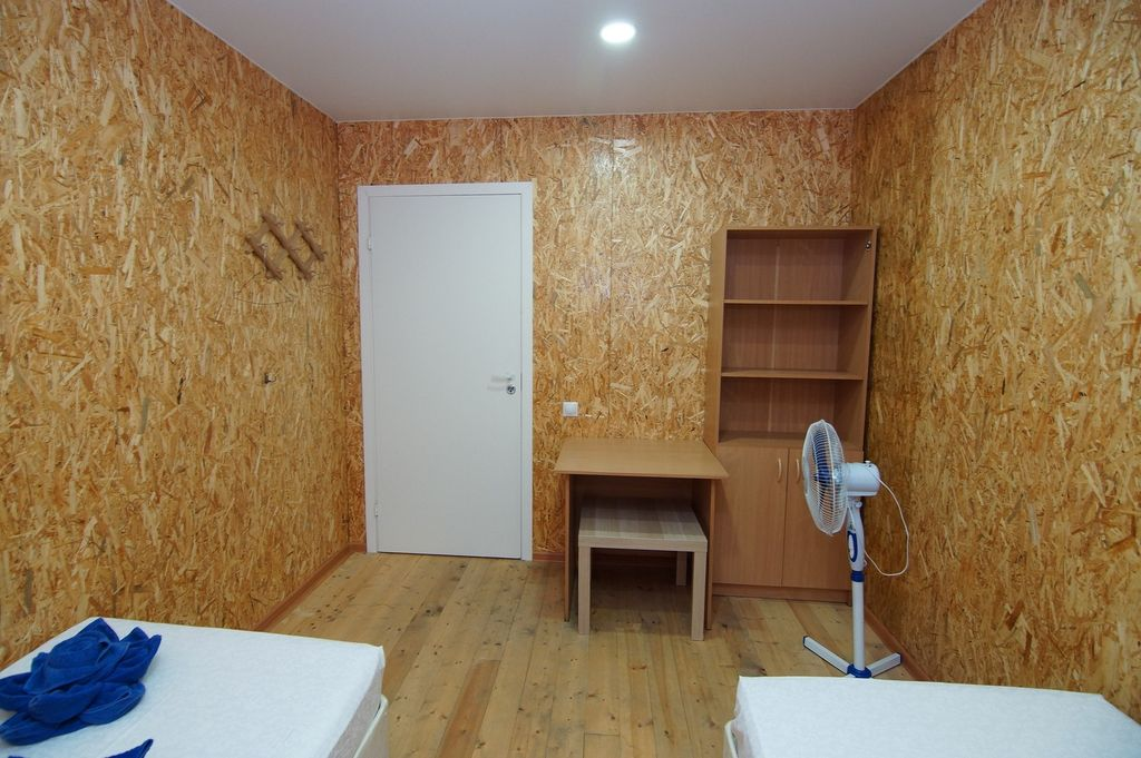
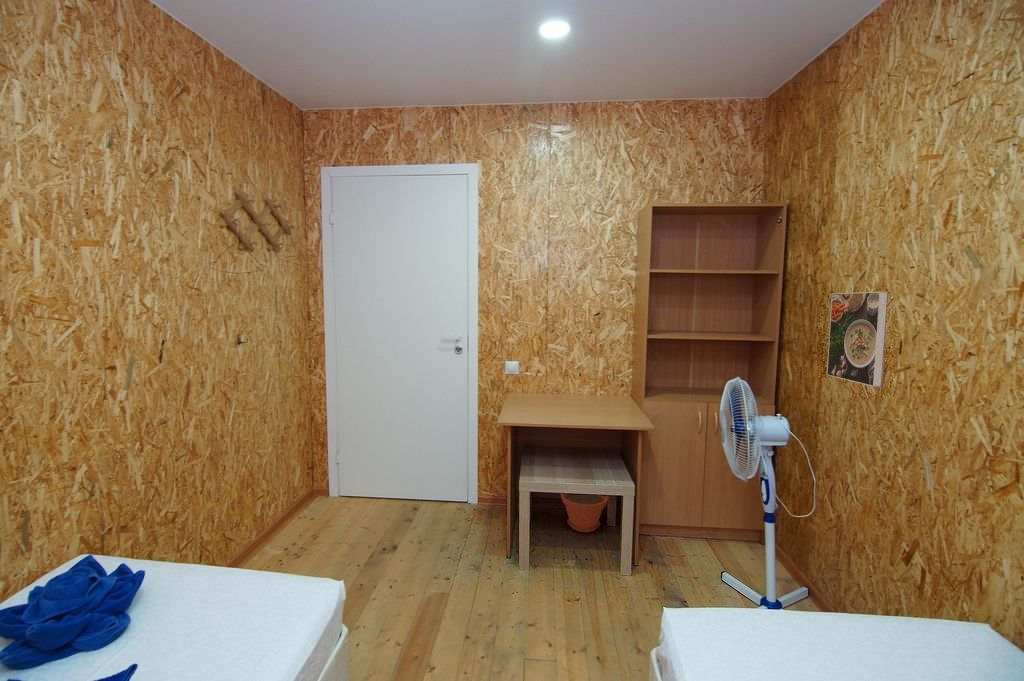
+ plant pot (583, 511)
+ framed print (854, 336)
